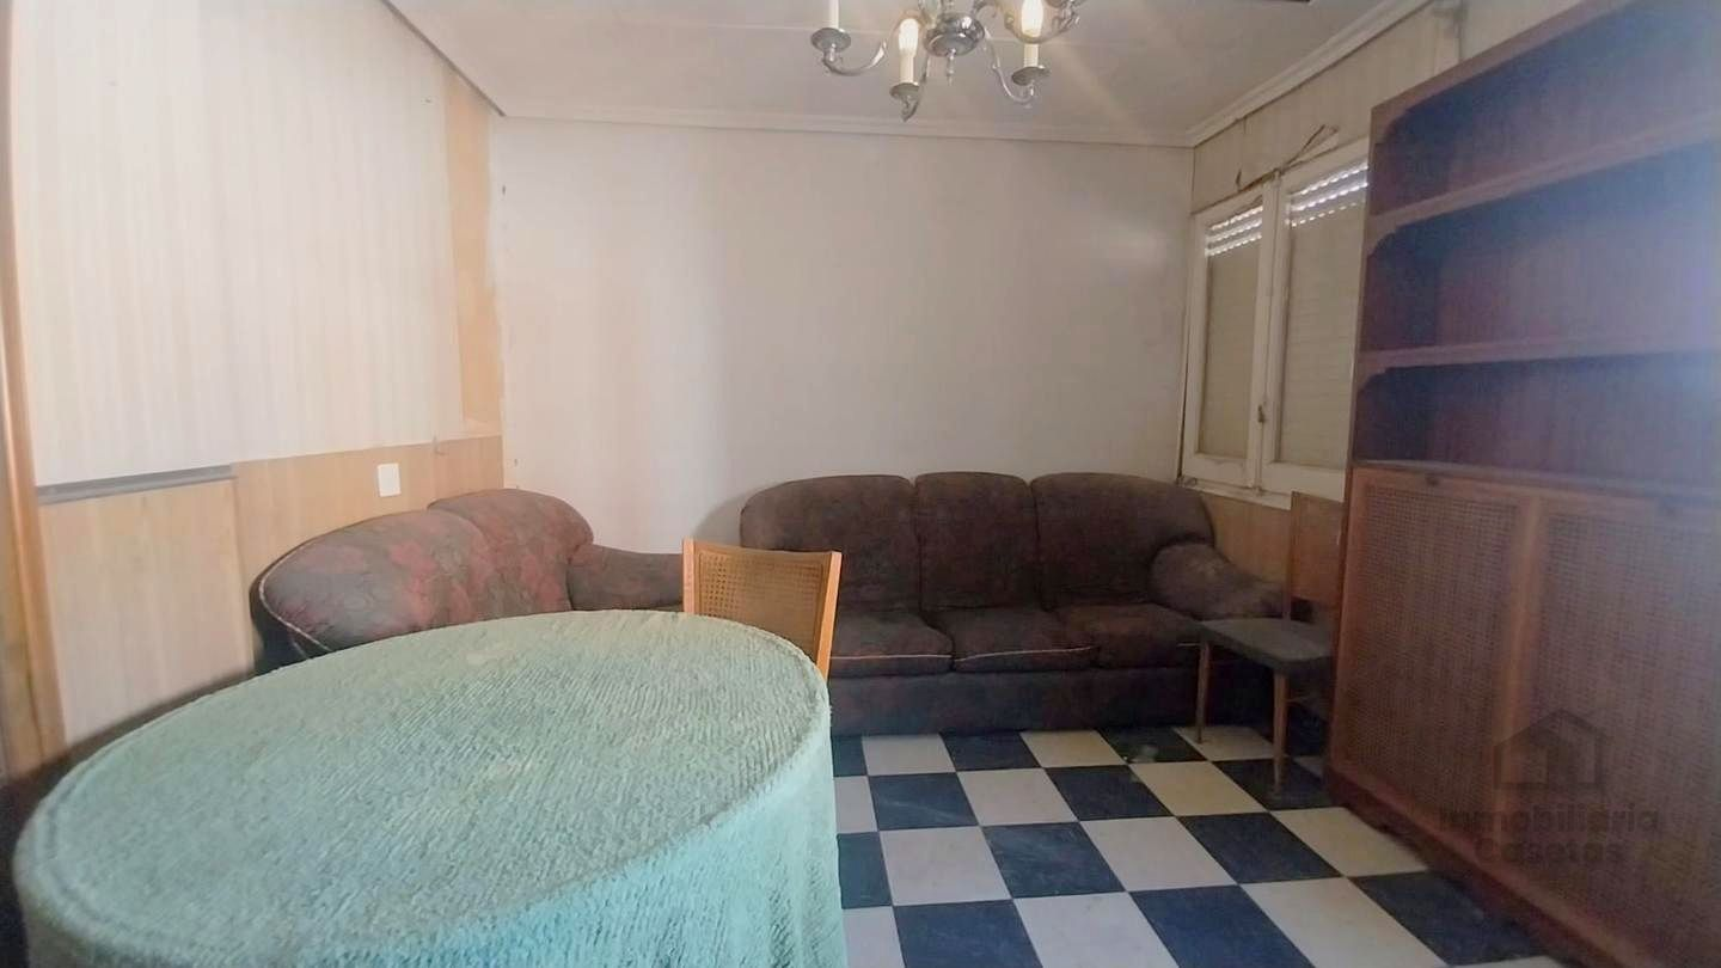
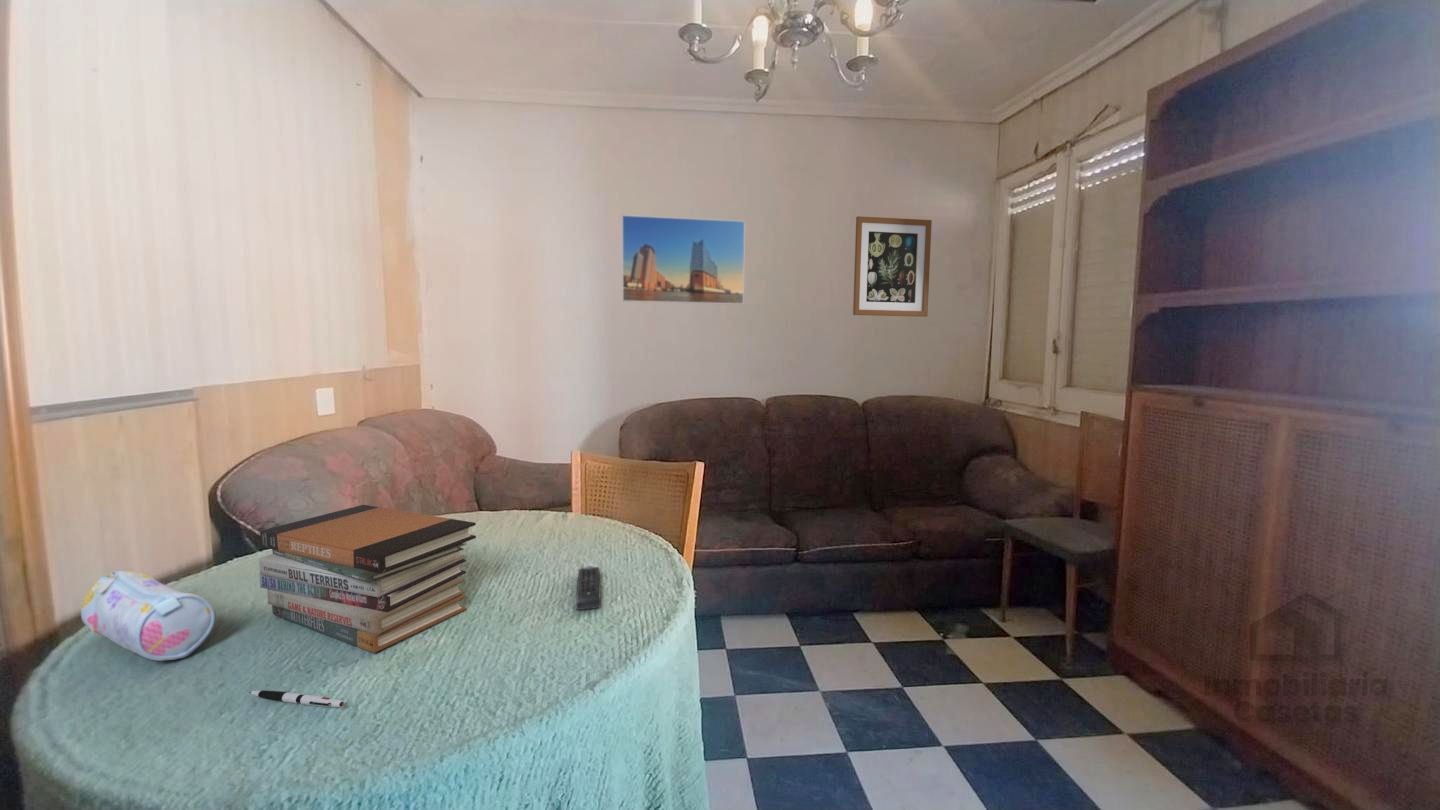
+ remote control (588, 584)
+ book stack (369, 569)
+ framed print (684, 261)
+ pen (294, 698)
+ pencil case (147, 612)
+ wall art (892, 267)
